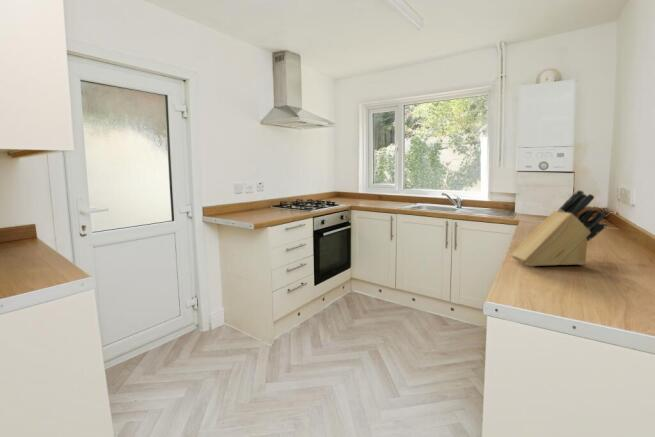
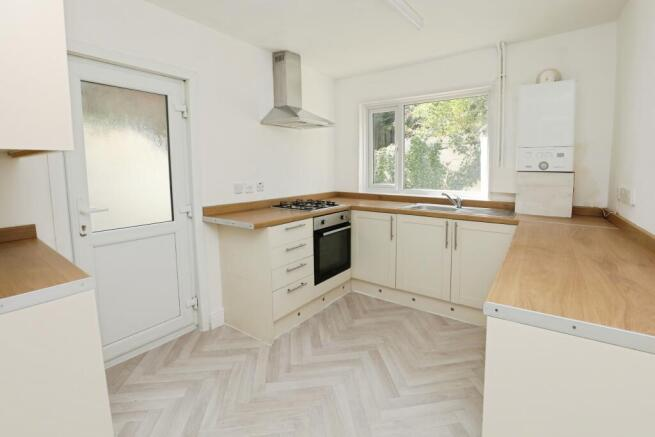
- knife block (559, 226)
